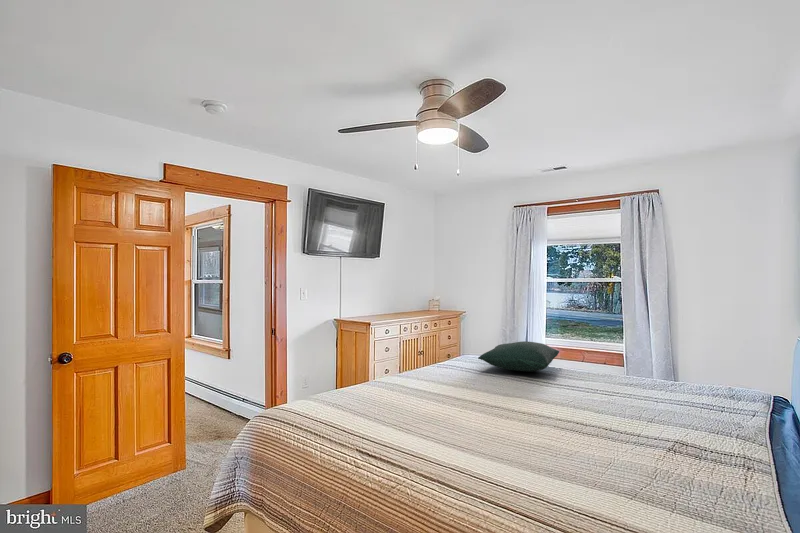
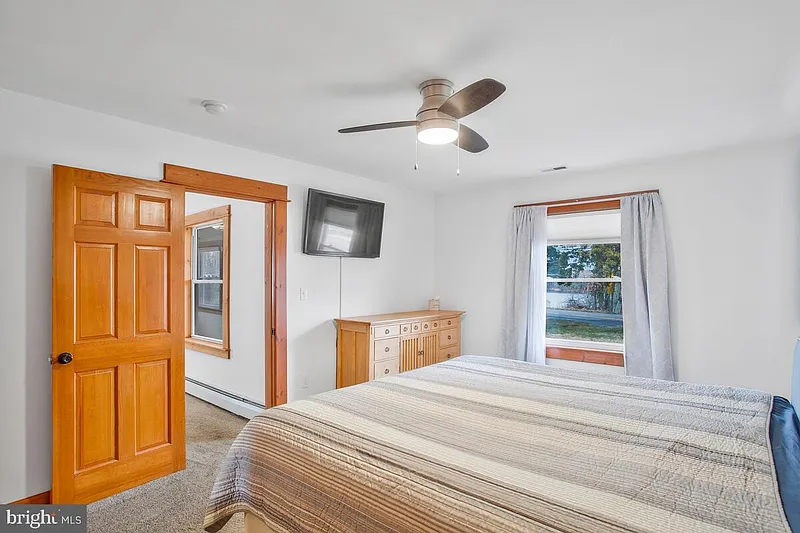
- pillow (519, 355)
